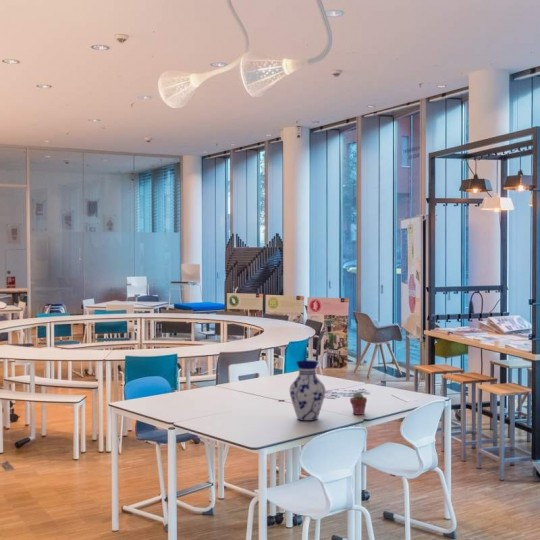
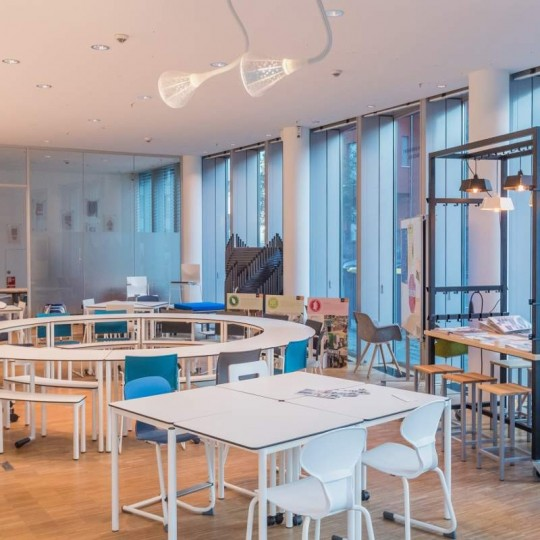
- potted succulent (358, 402)
- vase (307, 390)
